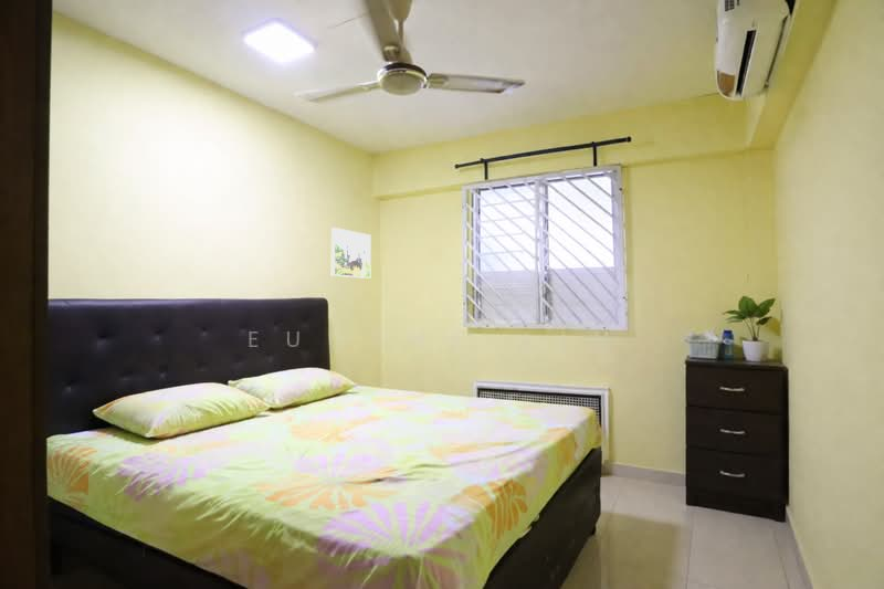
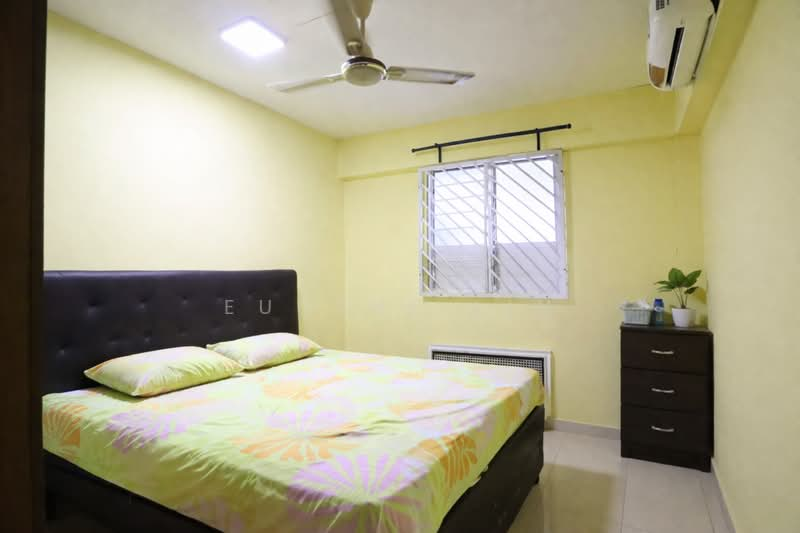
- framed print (351, 254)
